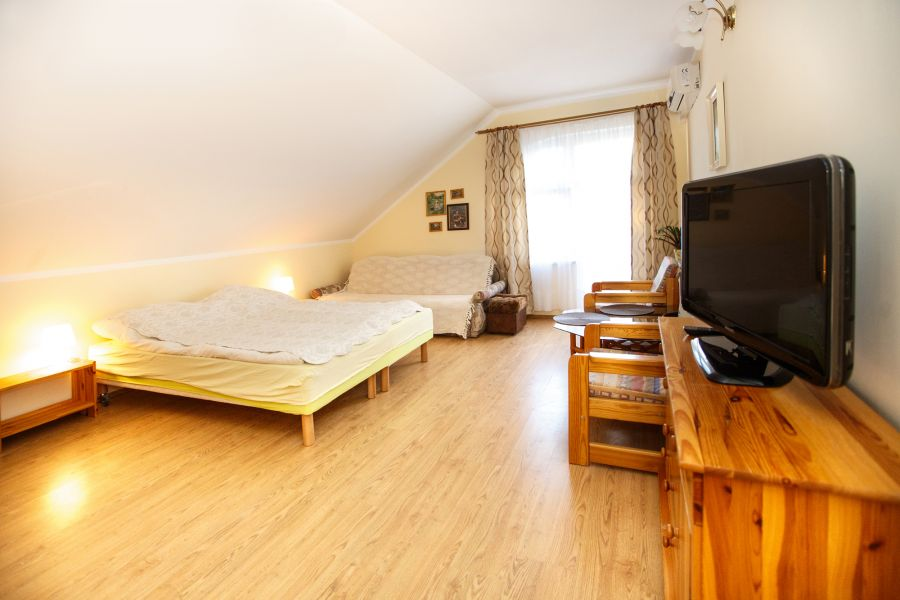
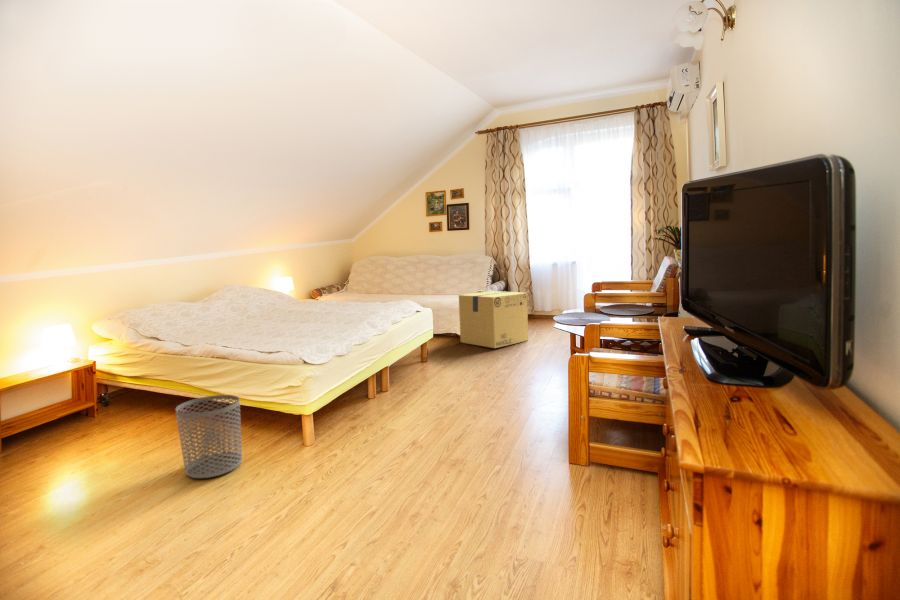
+ waste bin (211, 435)
+ cardboard box (493, 317)
